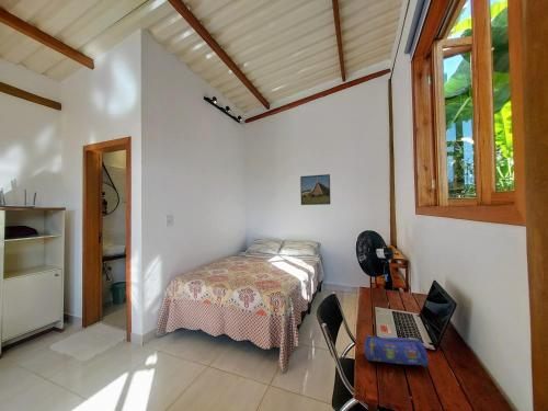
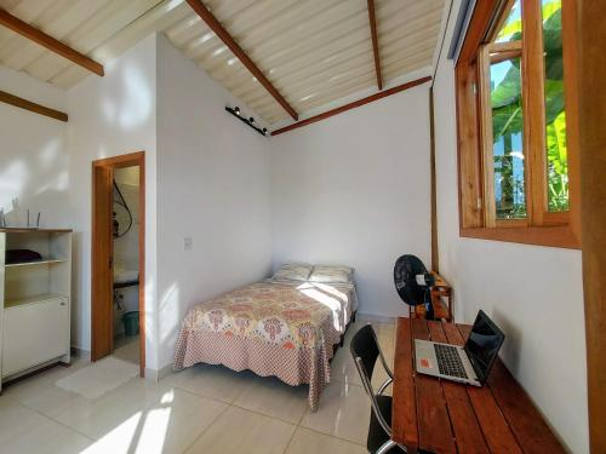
- pencil case (395, 349)
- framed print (315, 190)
